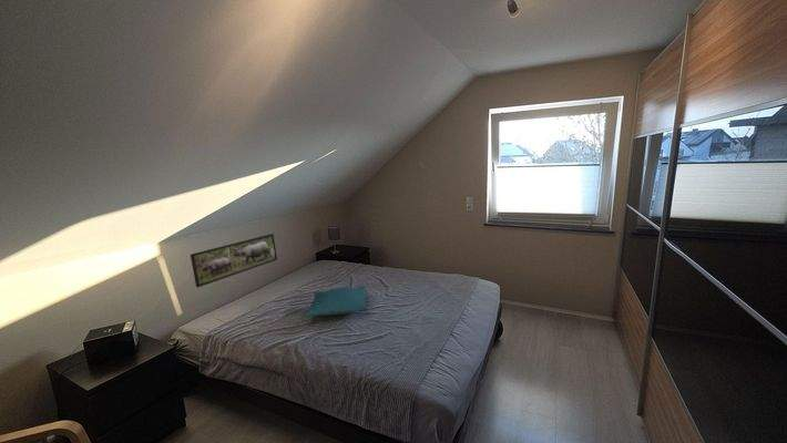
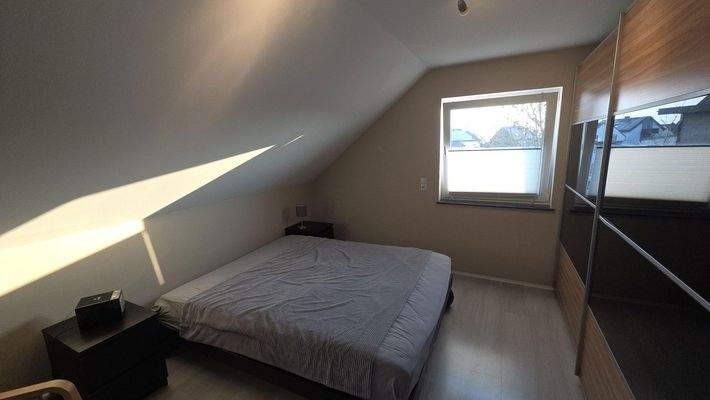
- pillow (338, 300)
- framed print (238, 257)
